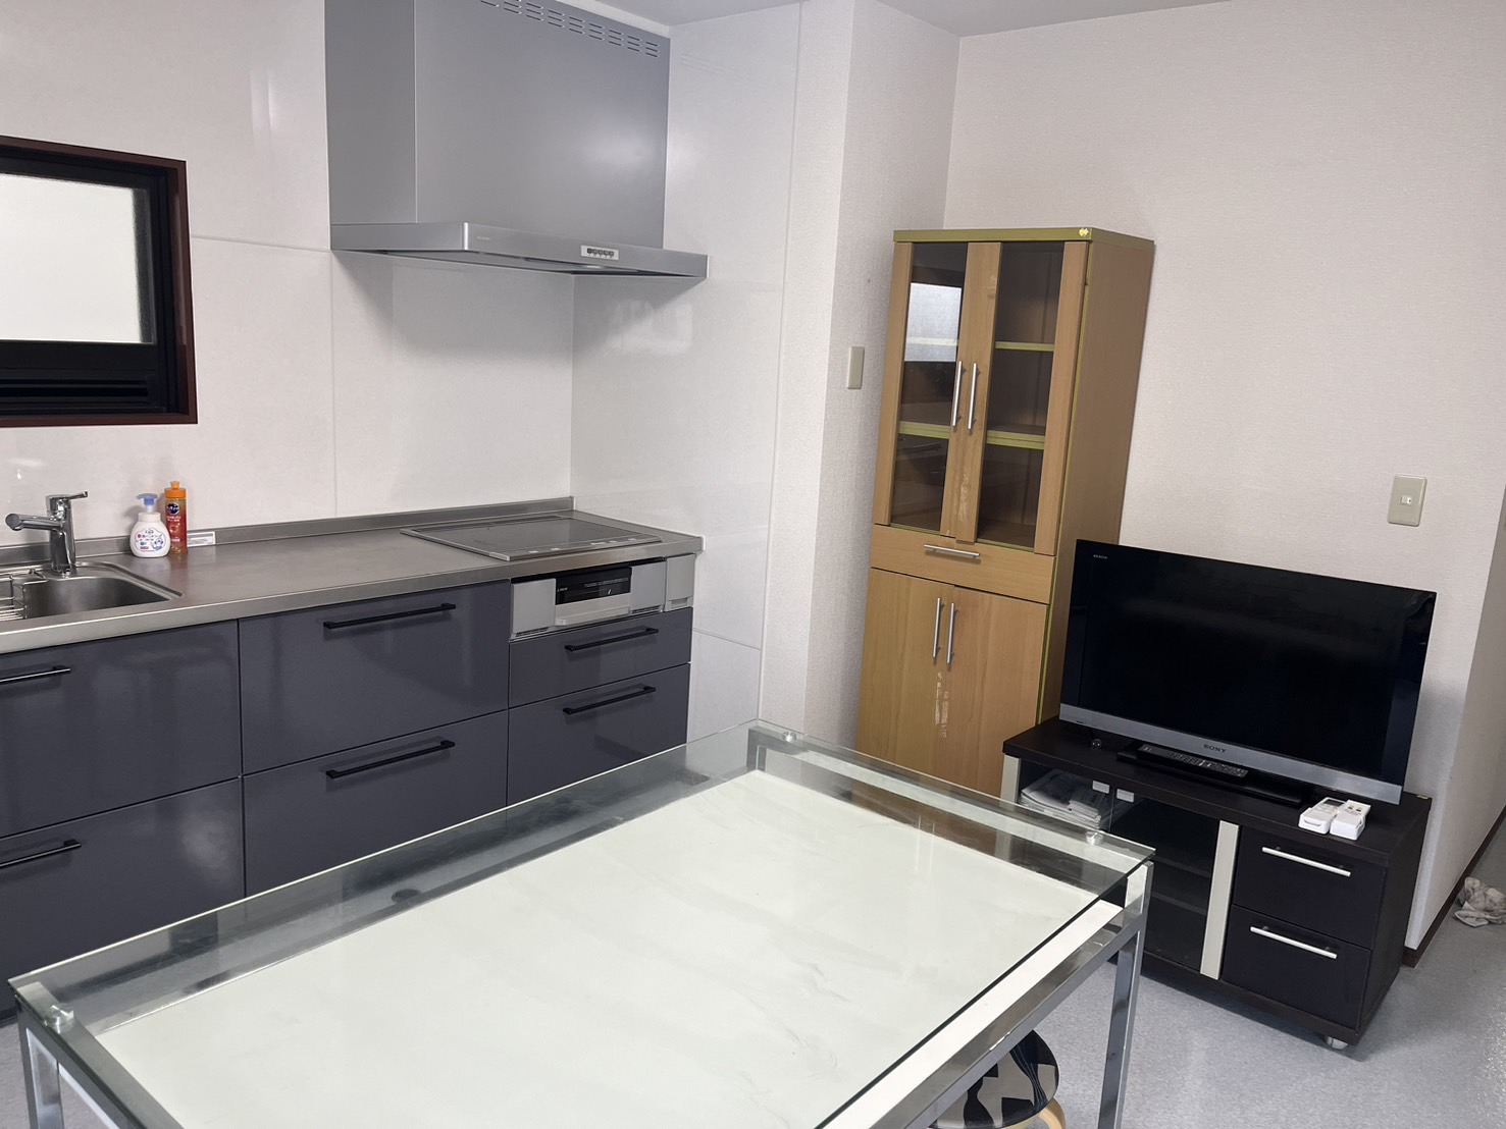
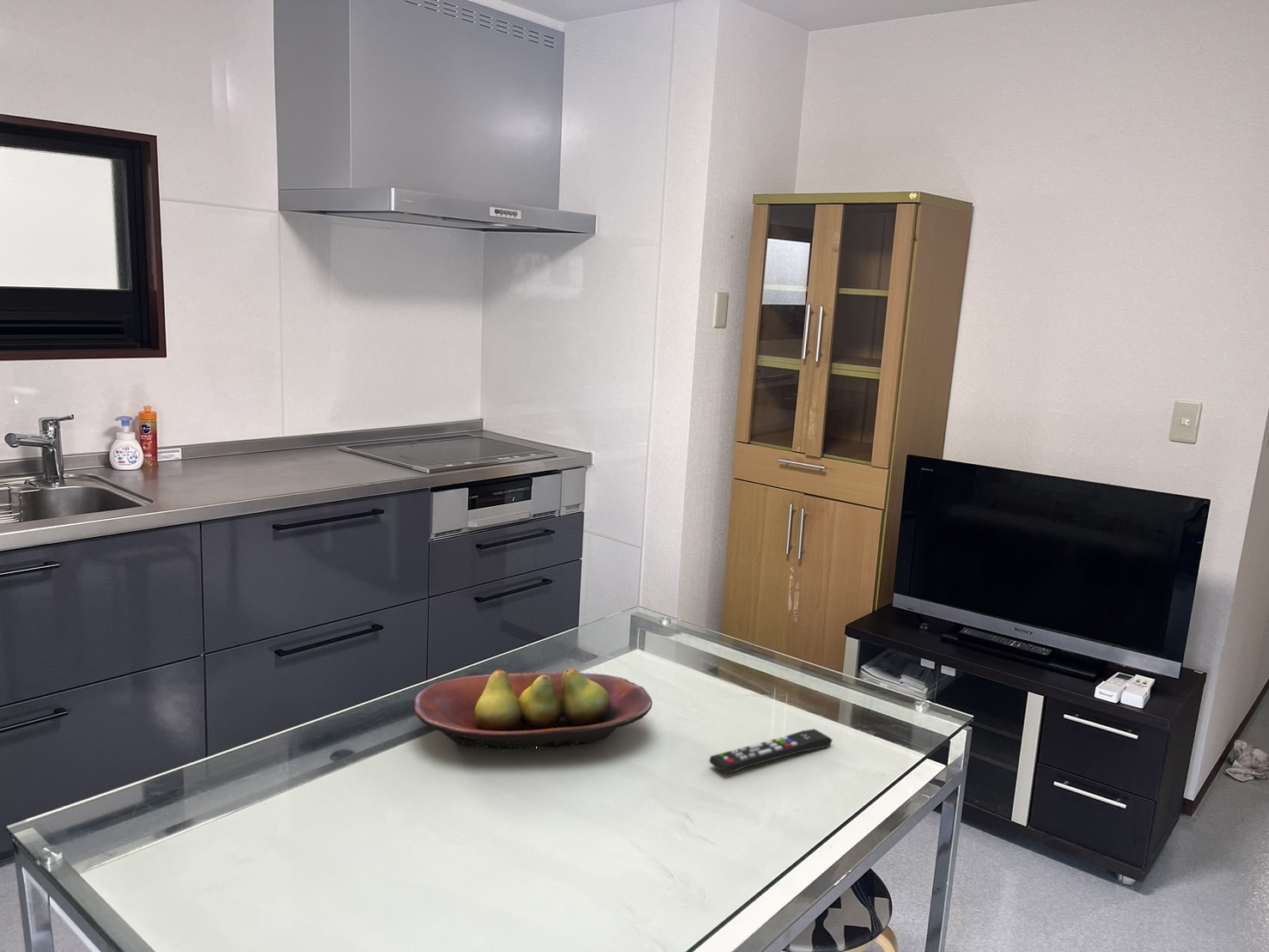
+ fruit bowl (534, 702)
+ remote control (772, 750)
